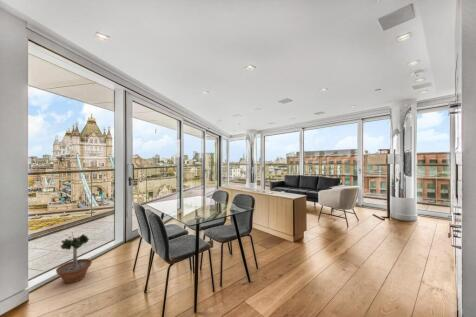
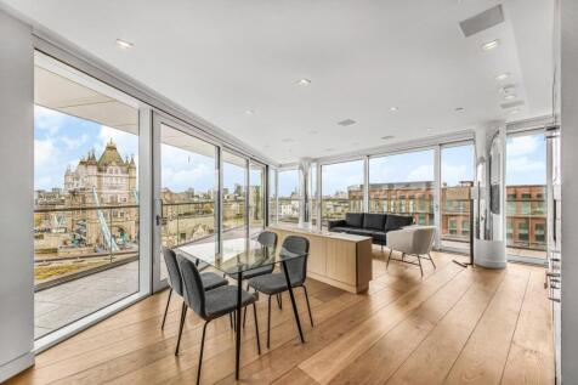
- potted tree (74, 255)
